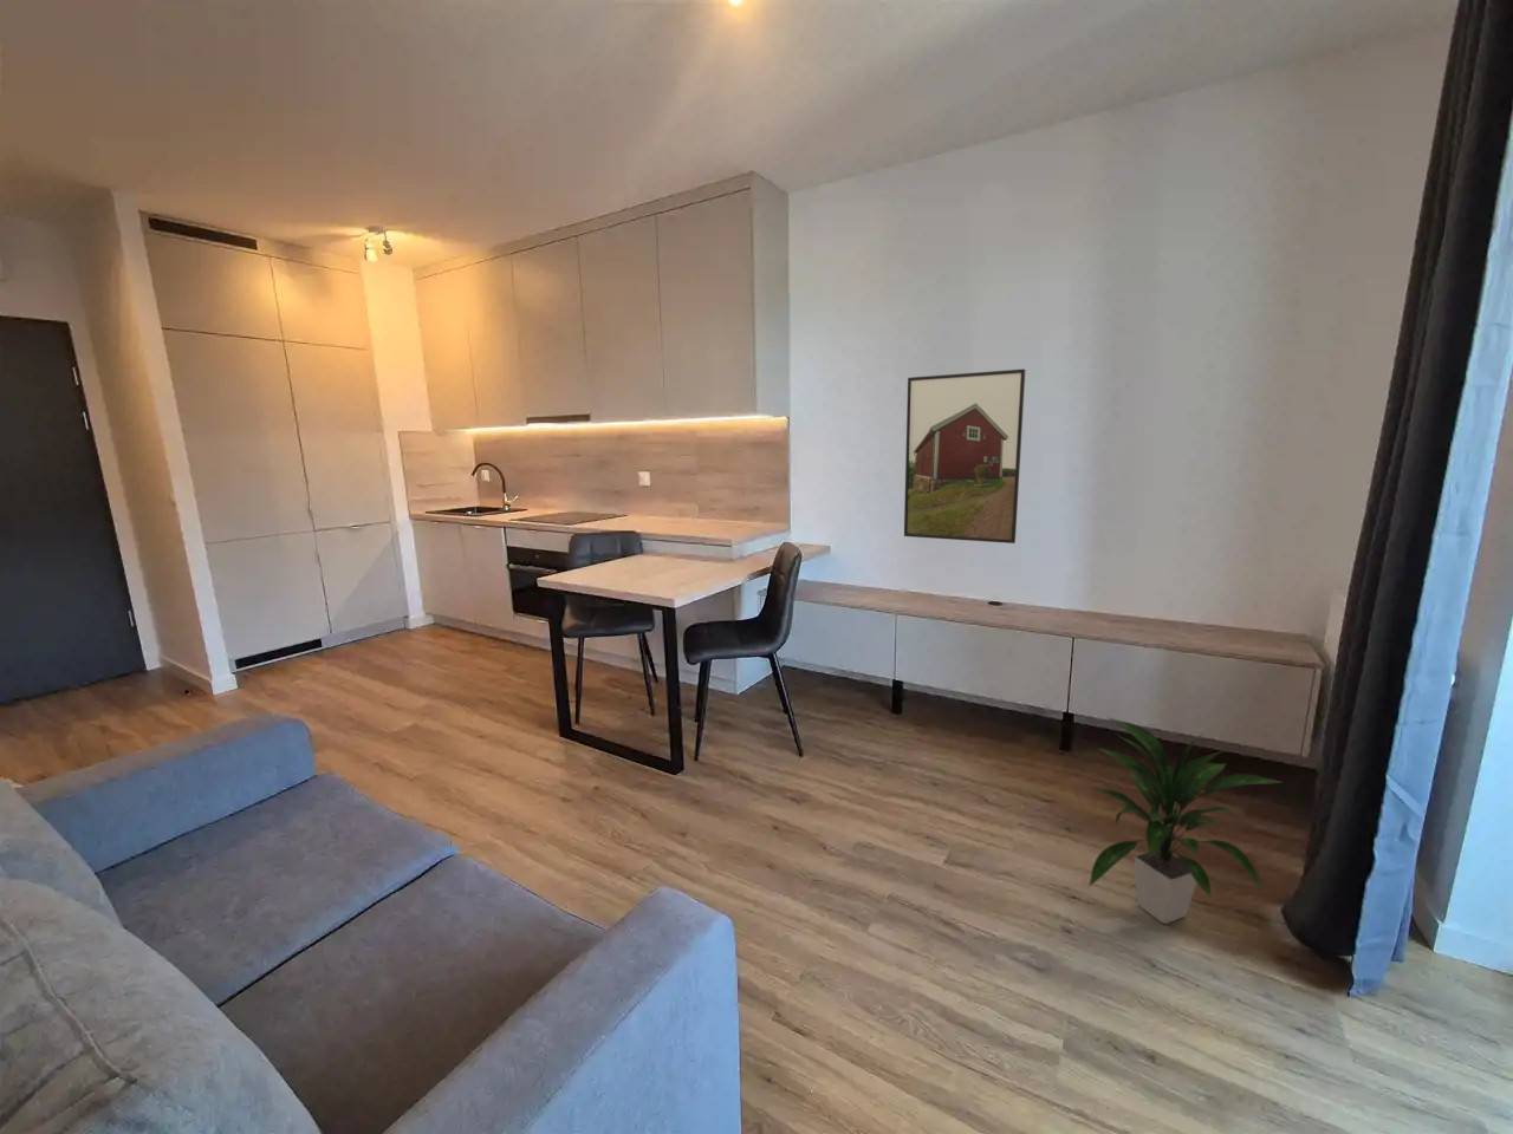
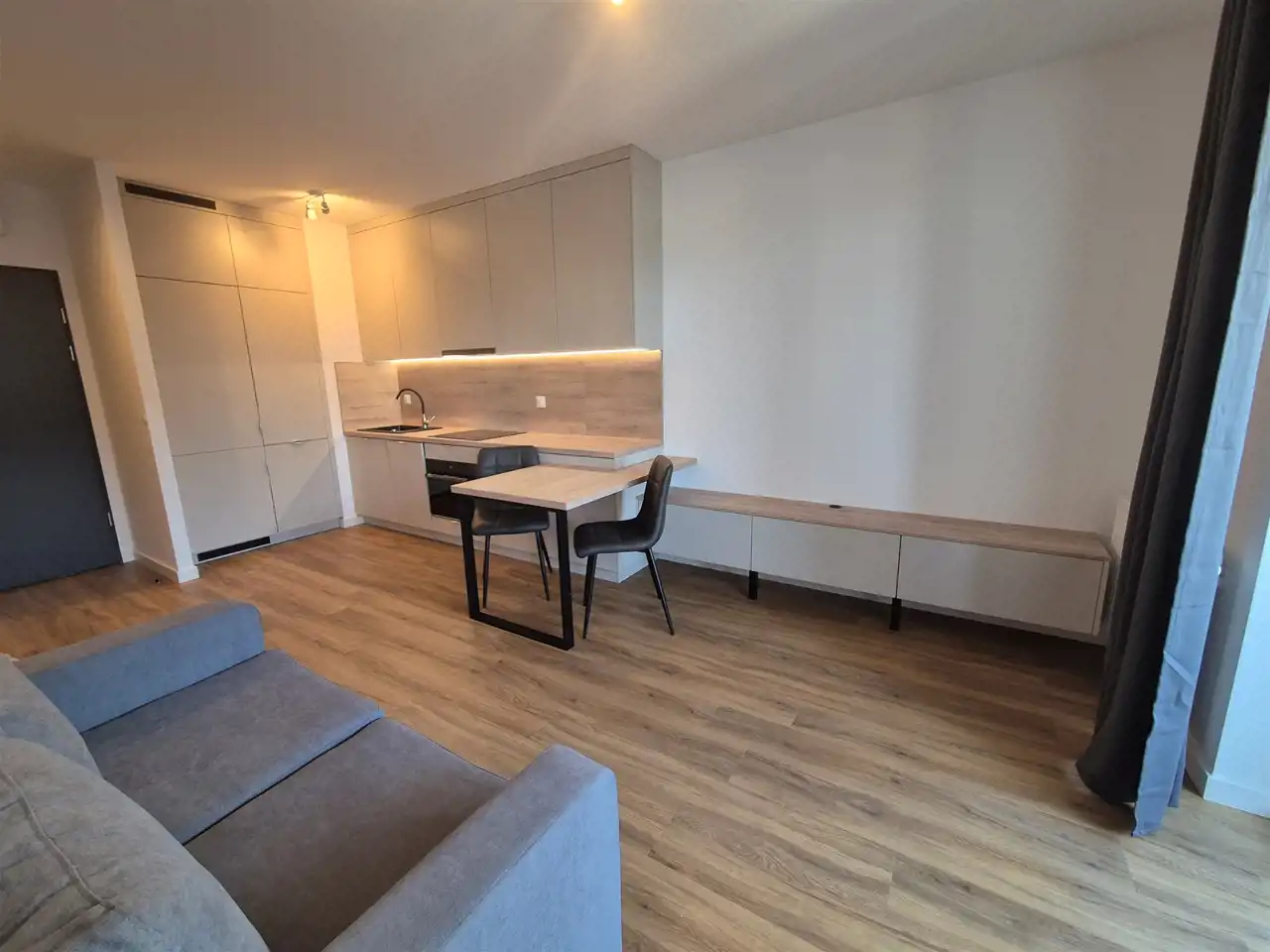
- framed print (960, 459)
- indoor plant (1162, 818)
